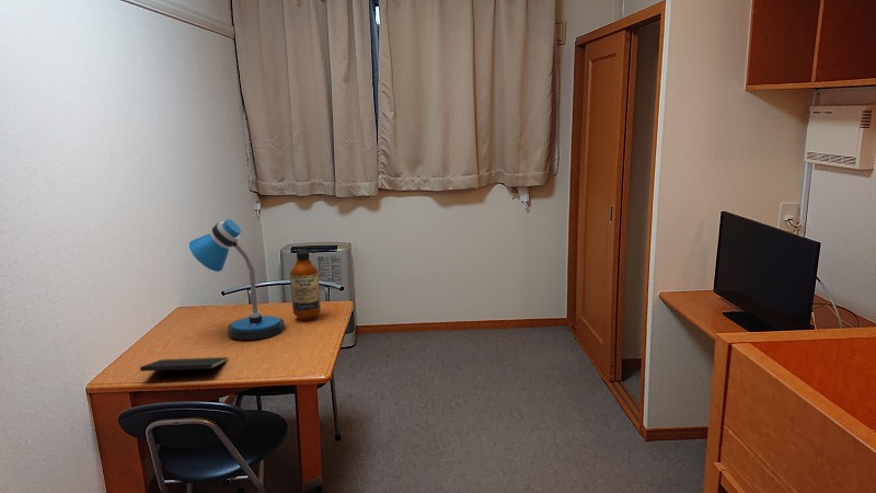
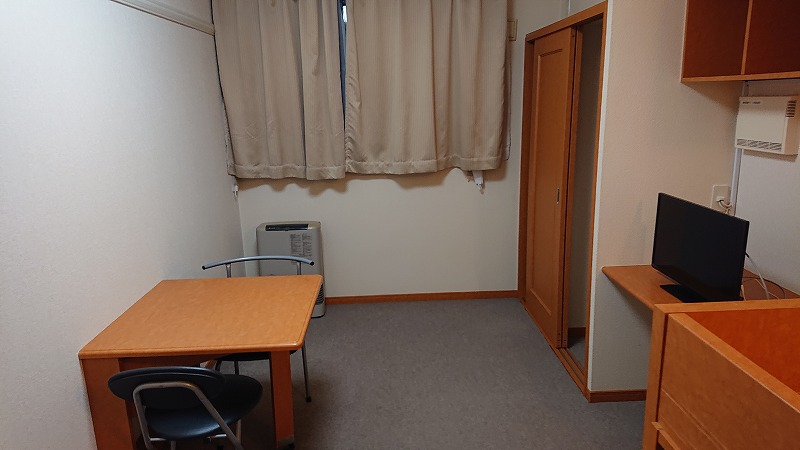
- notepad (185, 364)
- bottle (304, 285)
- desk lamp (250, 276)
